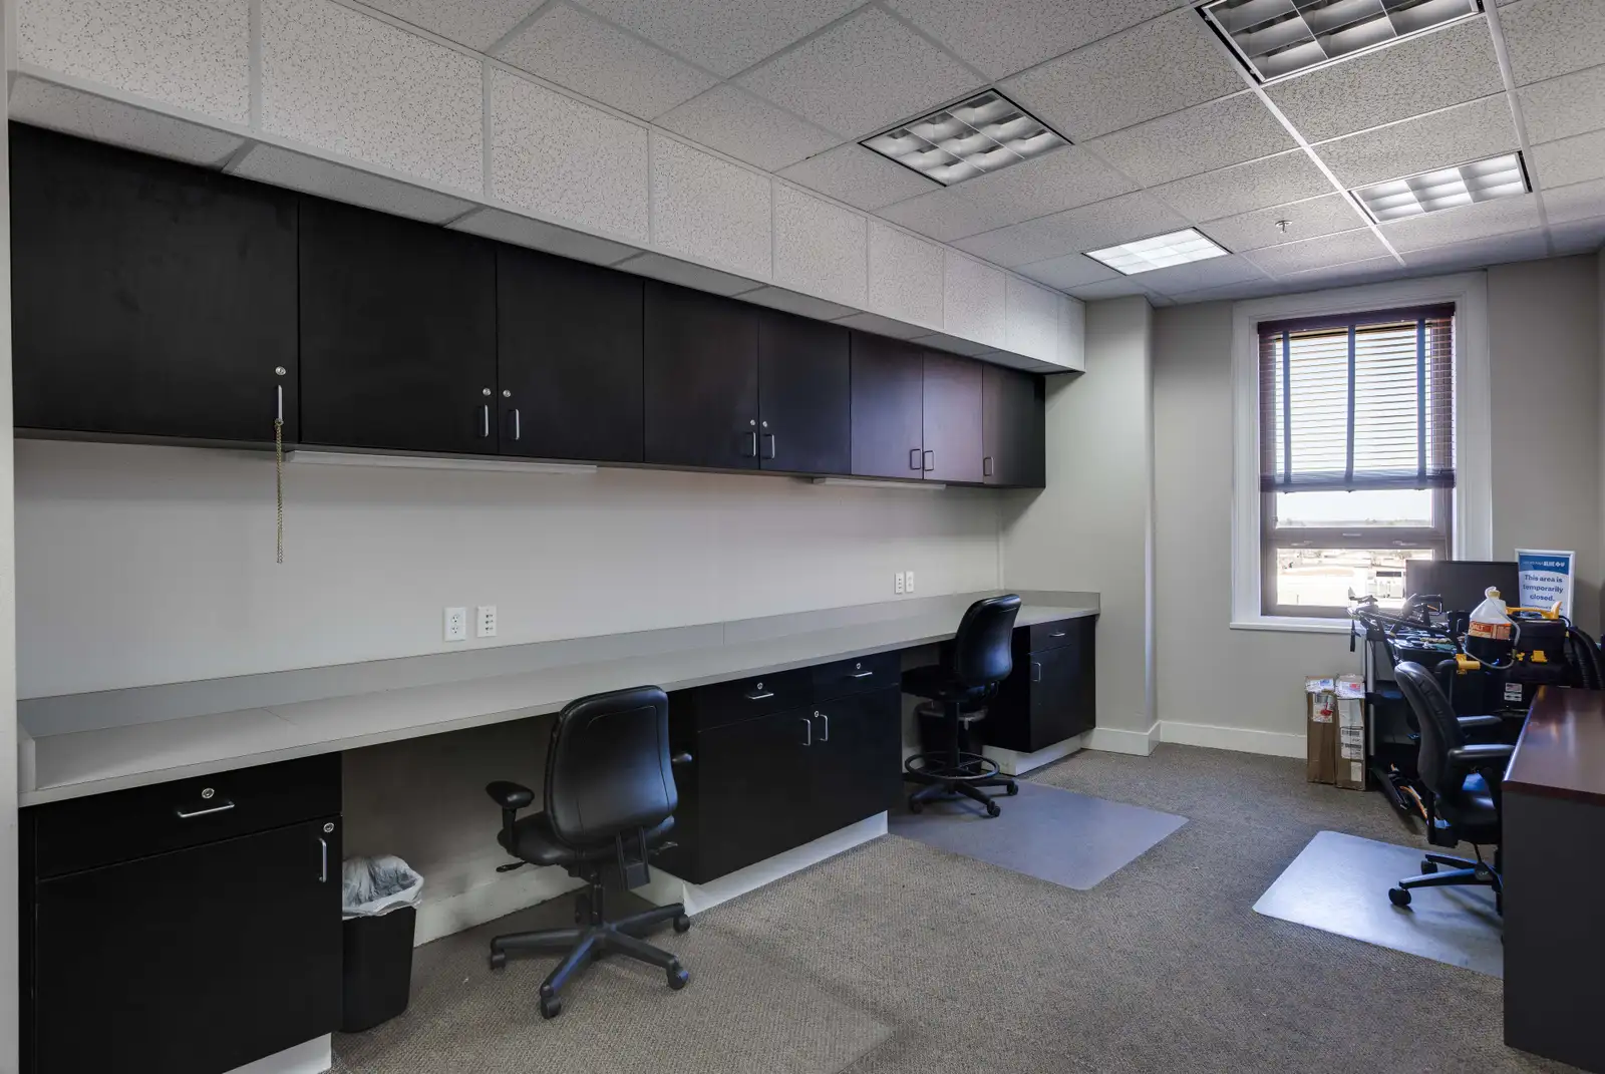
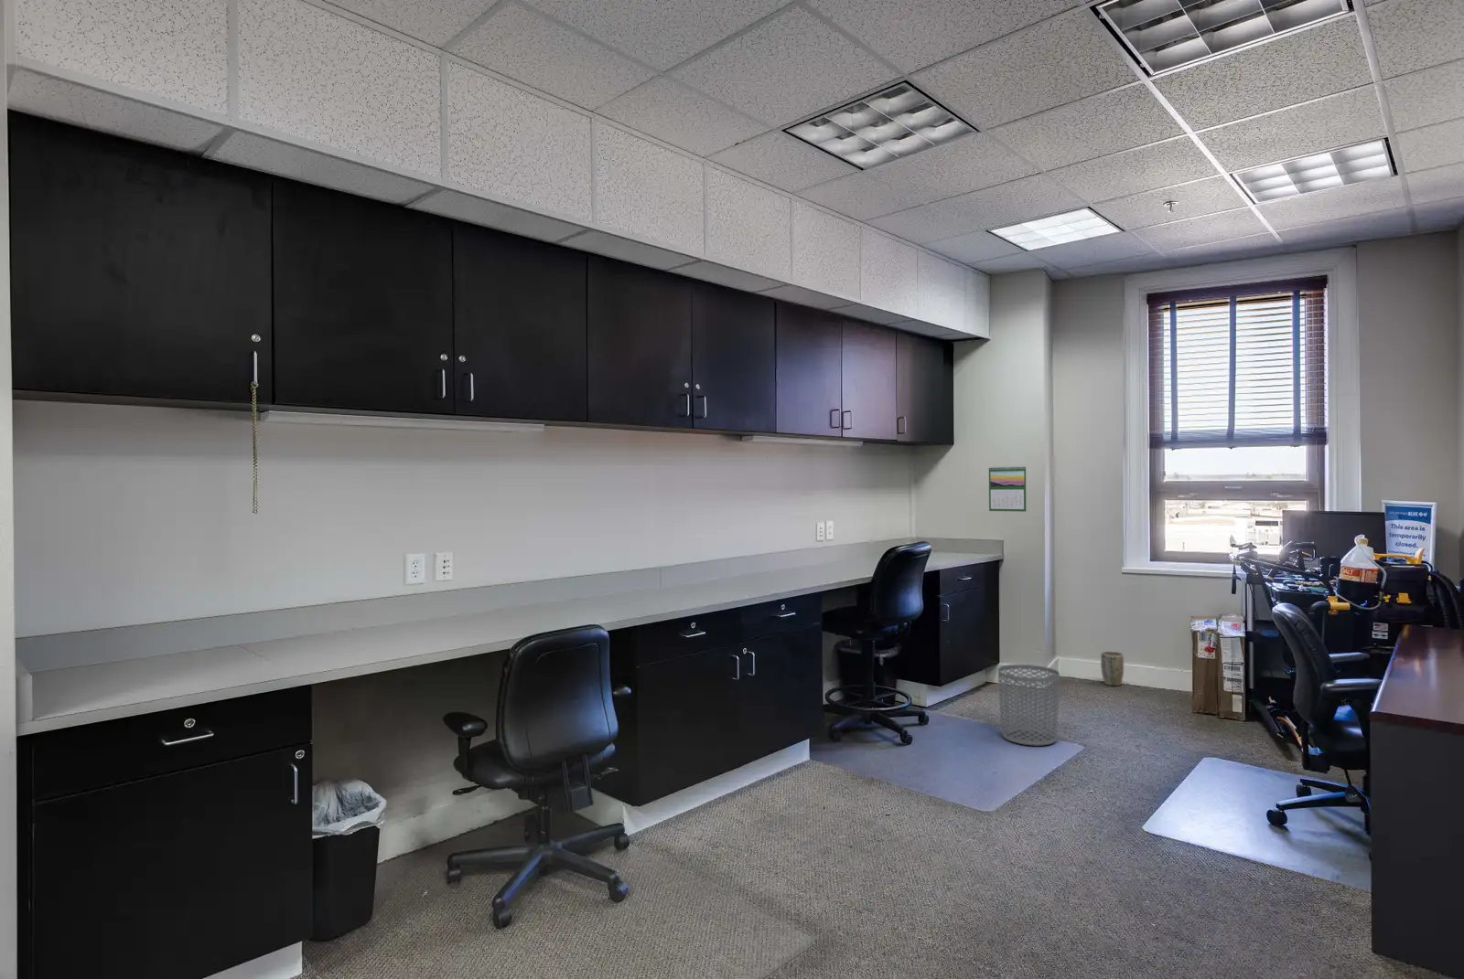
+ plant pot (1112, 669)
+ calendar (1007, 488)
+ waste bin (1028, 705)
